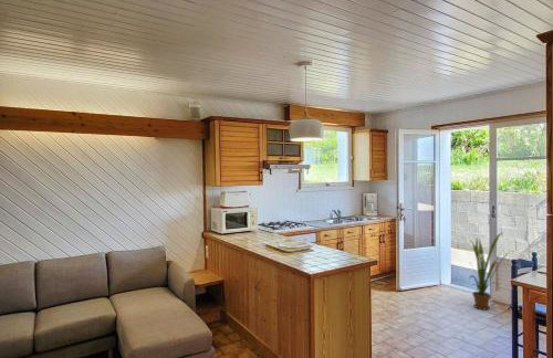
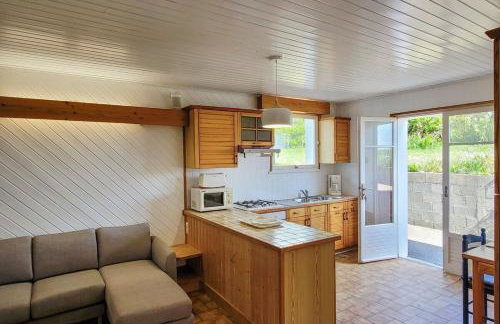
- house plant (483, 270)
